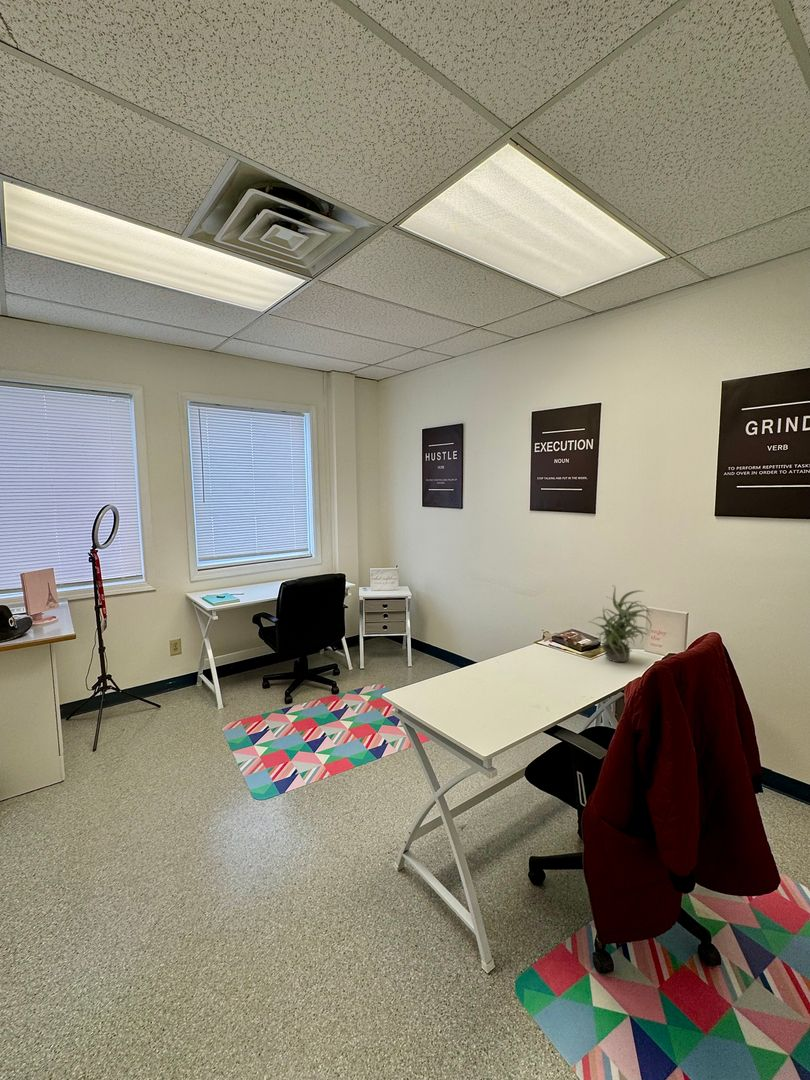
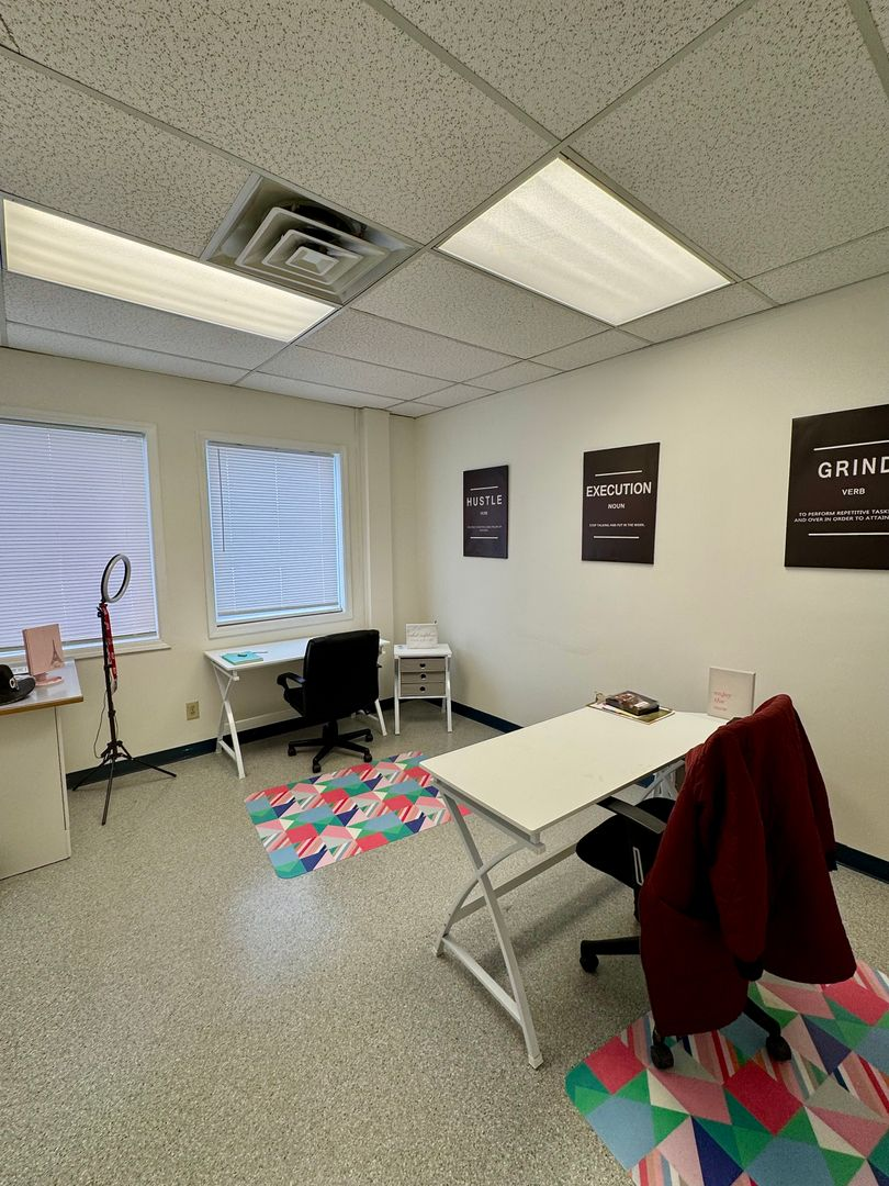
- potted plant (623, 625)
